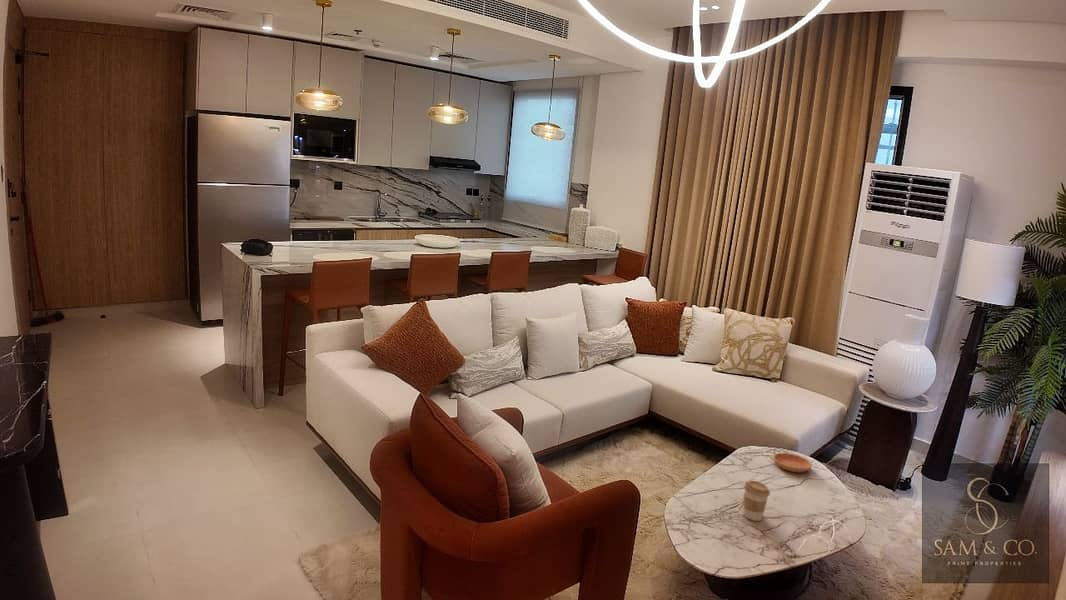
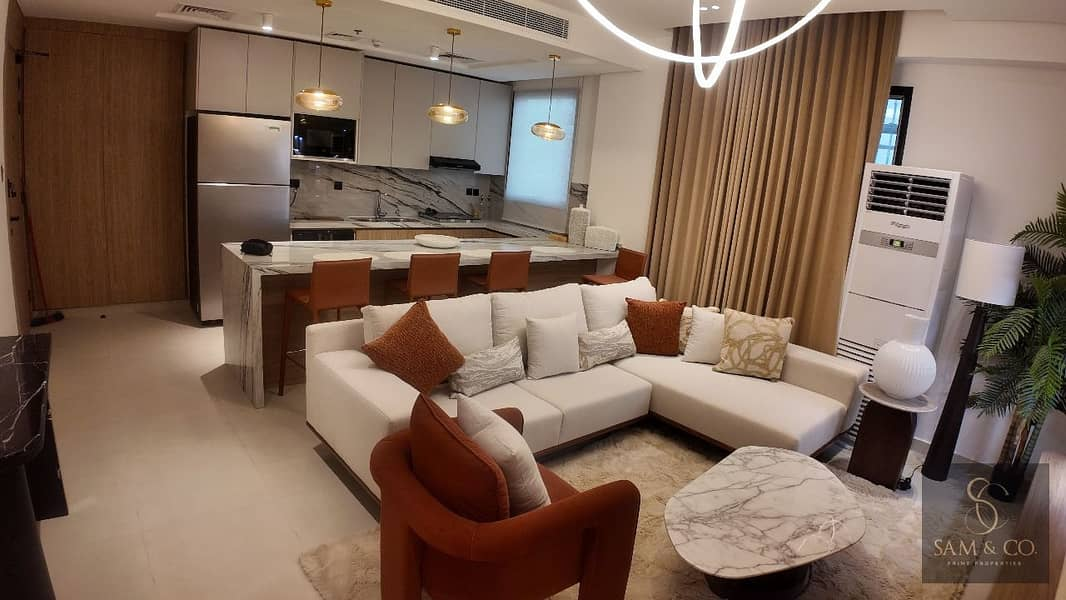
- saucer (792, 463)
- coffee cup (755, 500)
